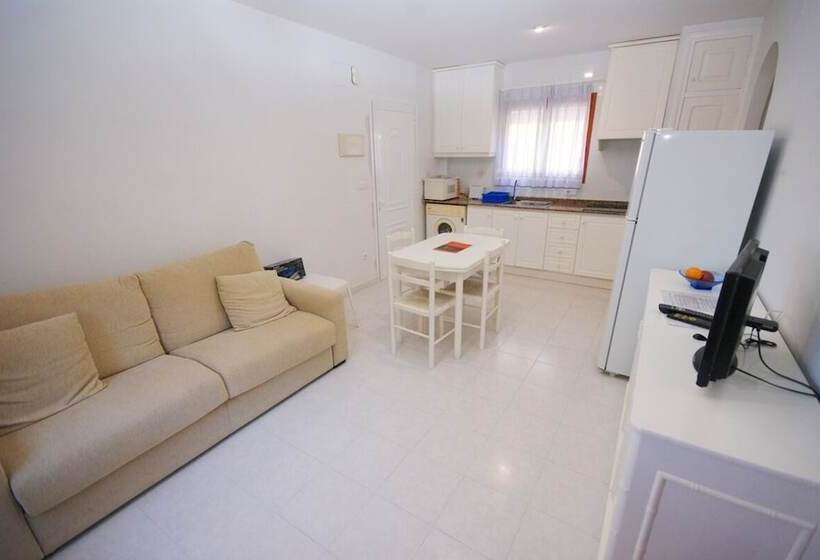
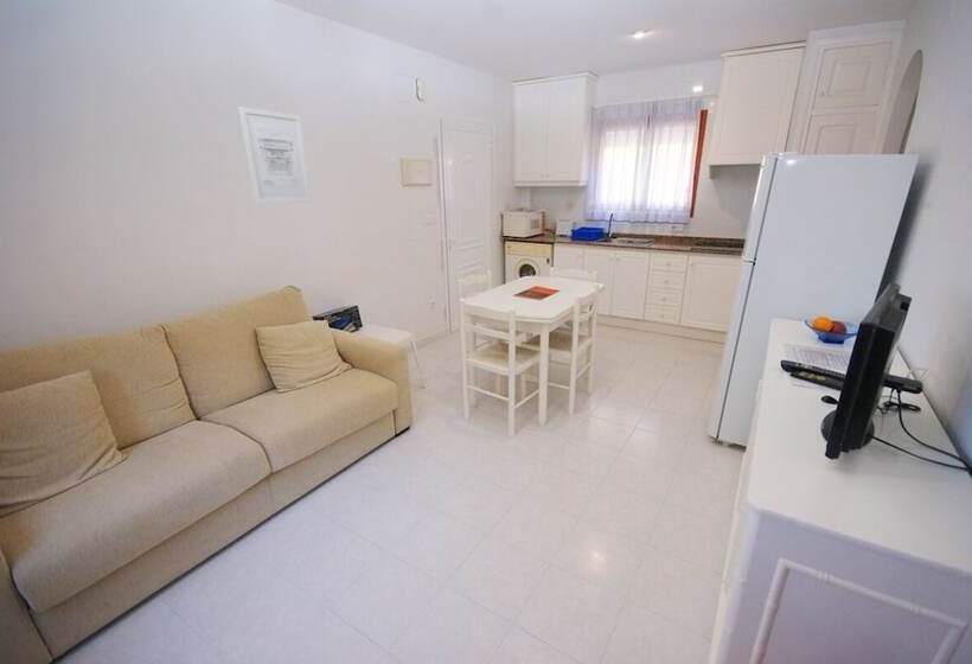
+ wall art (279, 158)
